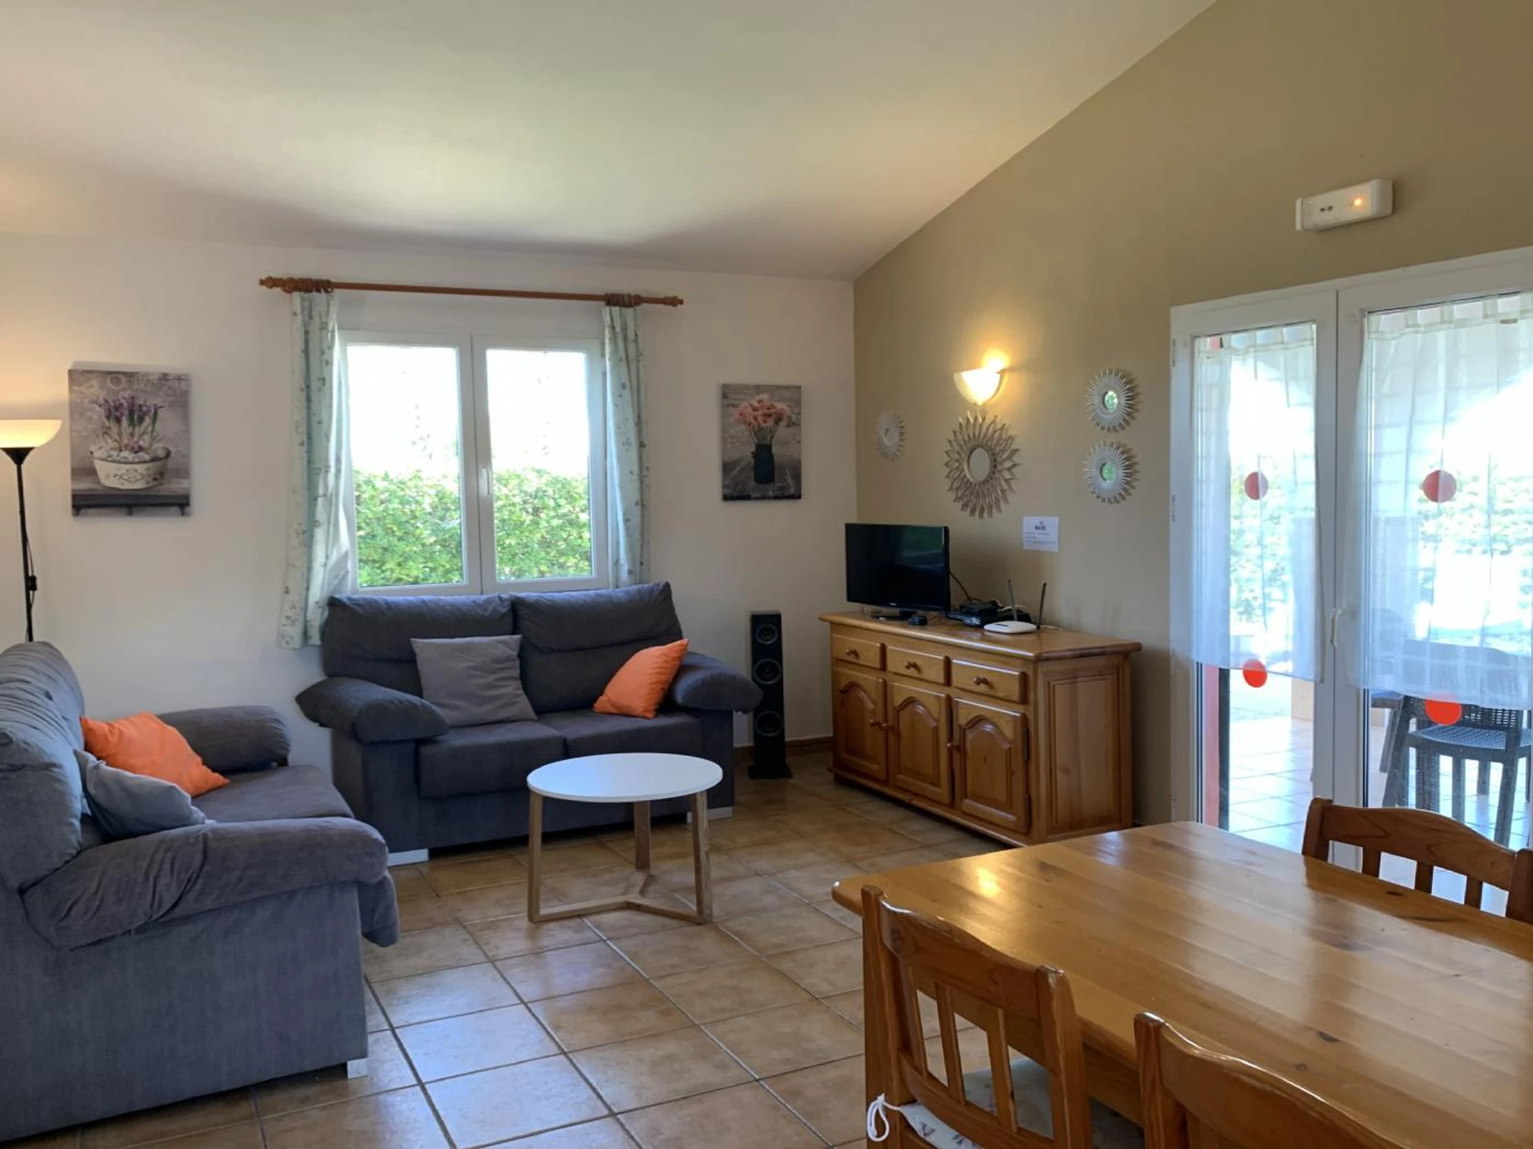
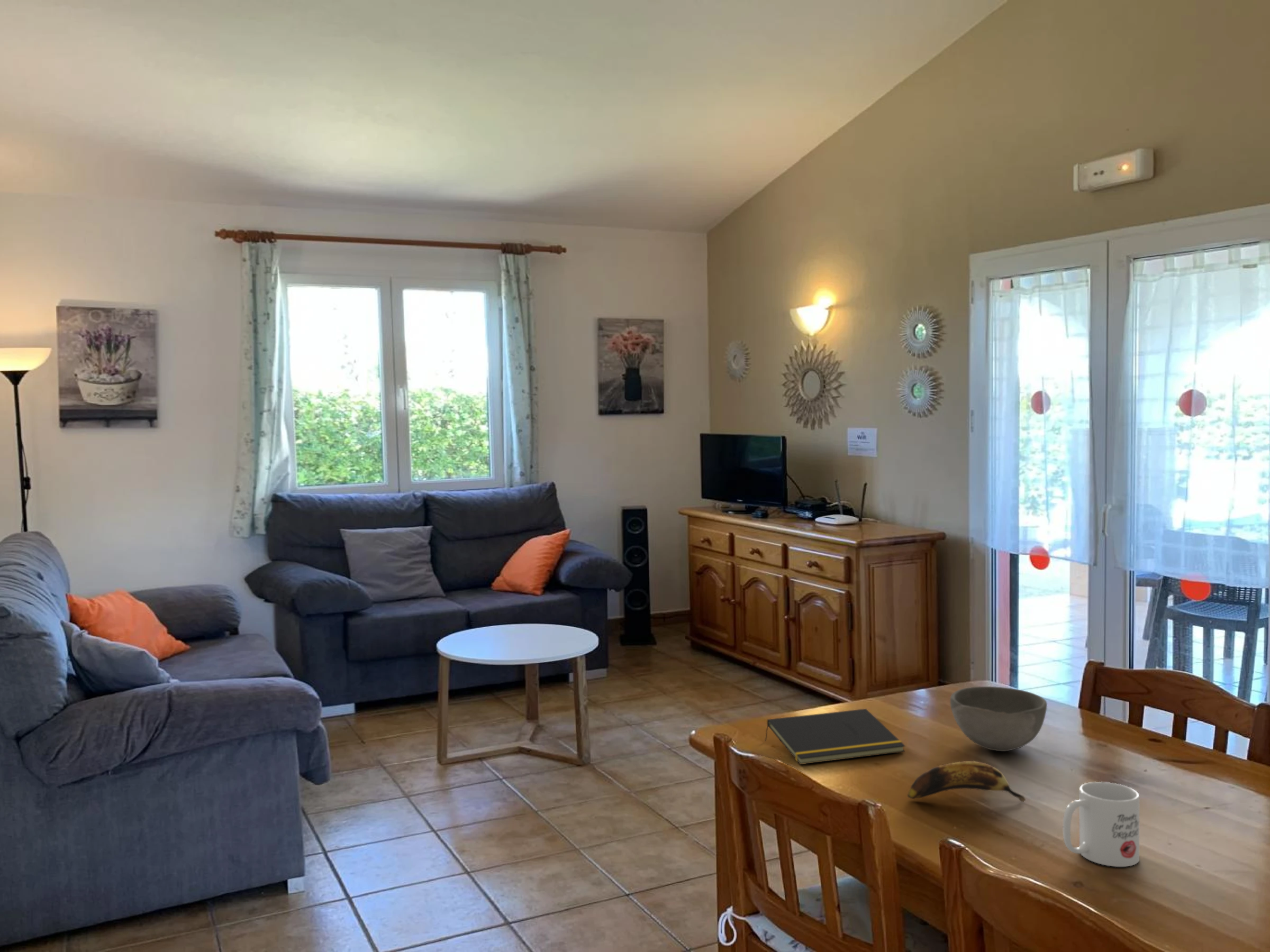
+ banana (964, 780)
+ notepad (834, 735)
+ mug (1099, 824)
+ bowl (998, 722)
